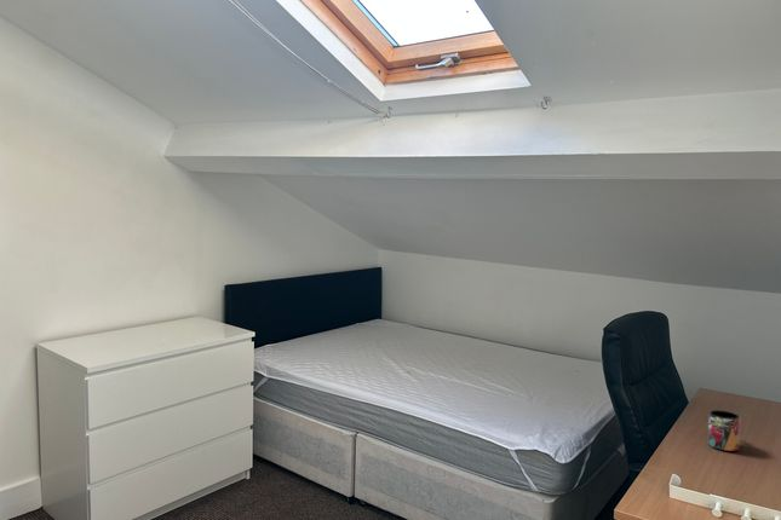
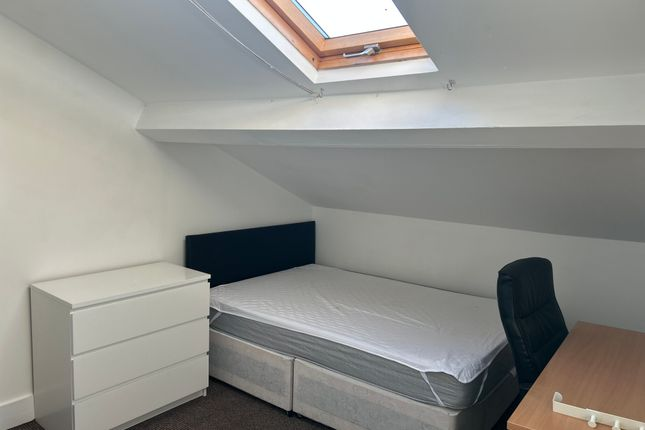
- mug (724, 428)
